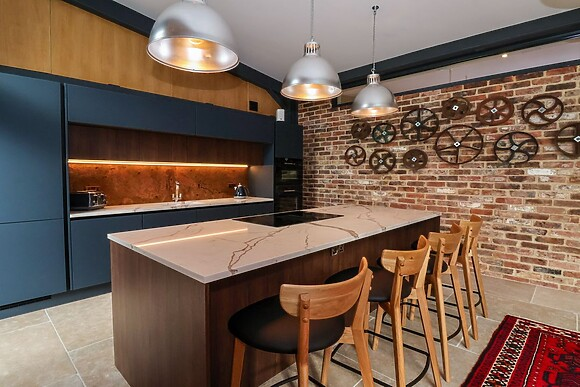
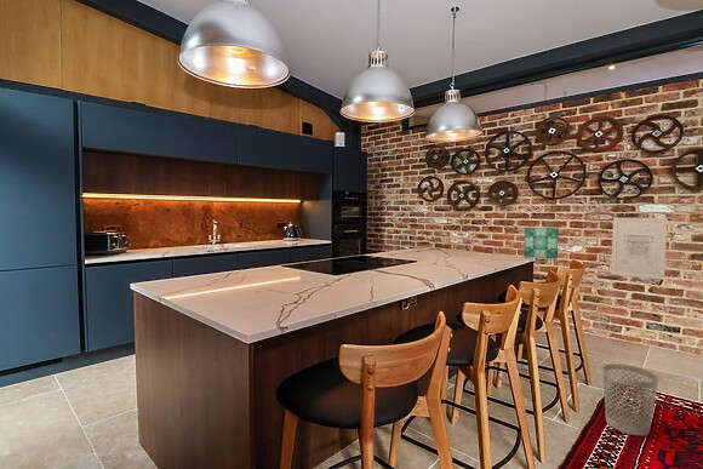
+ wastebasket (628, 399)
+ wall art (638, 247)
+ wall art (541, 242)
